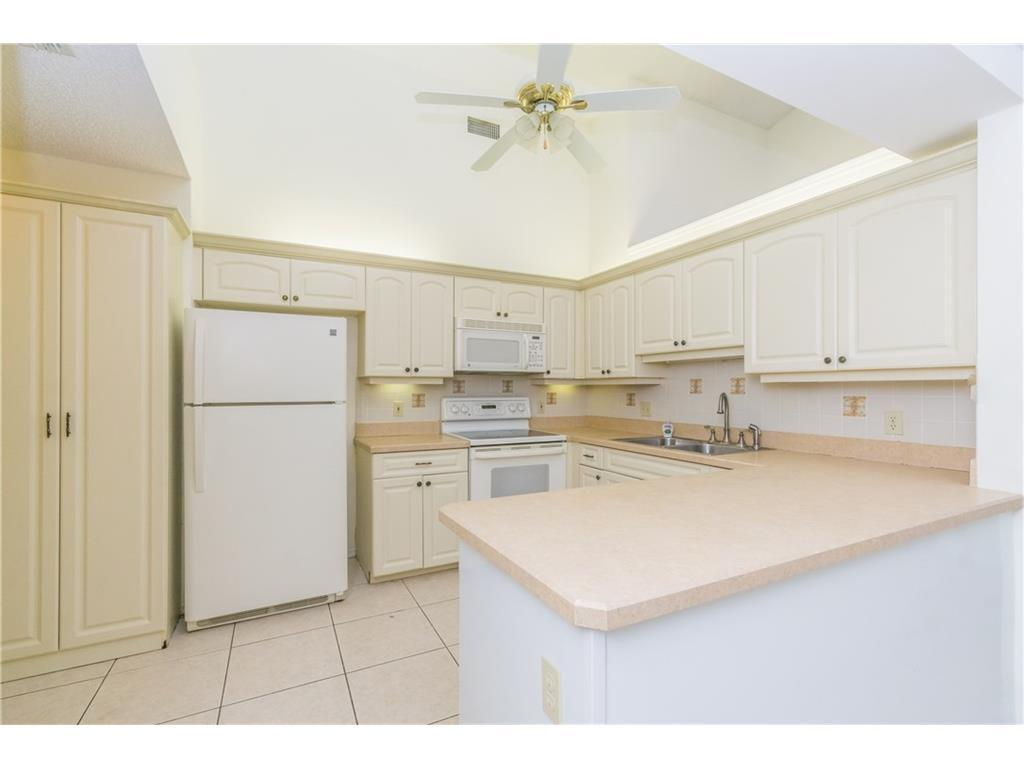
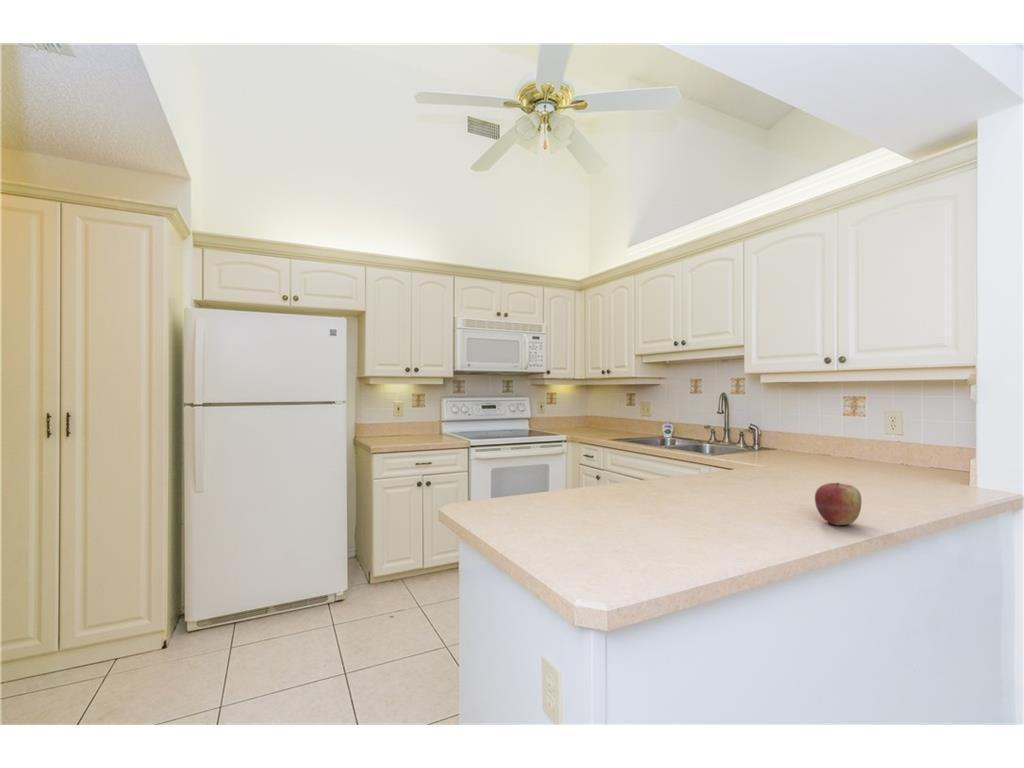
+ apple (837, 502)
